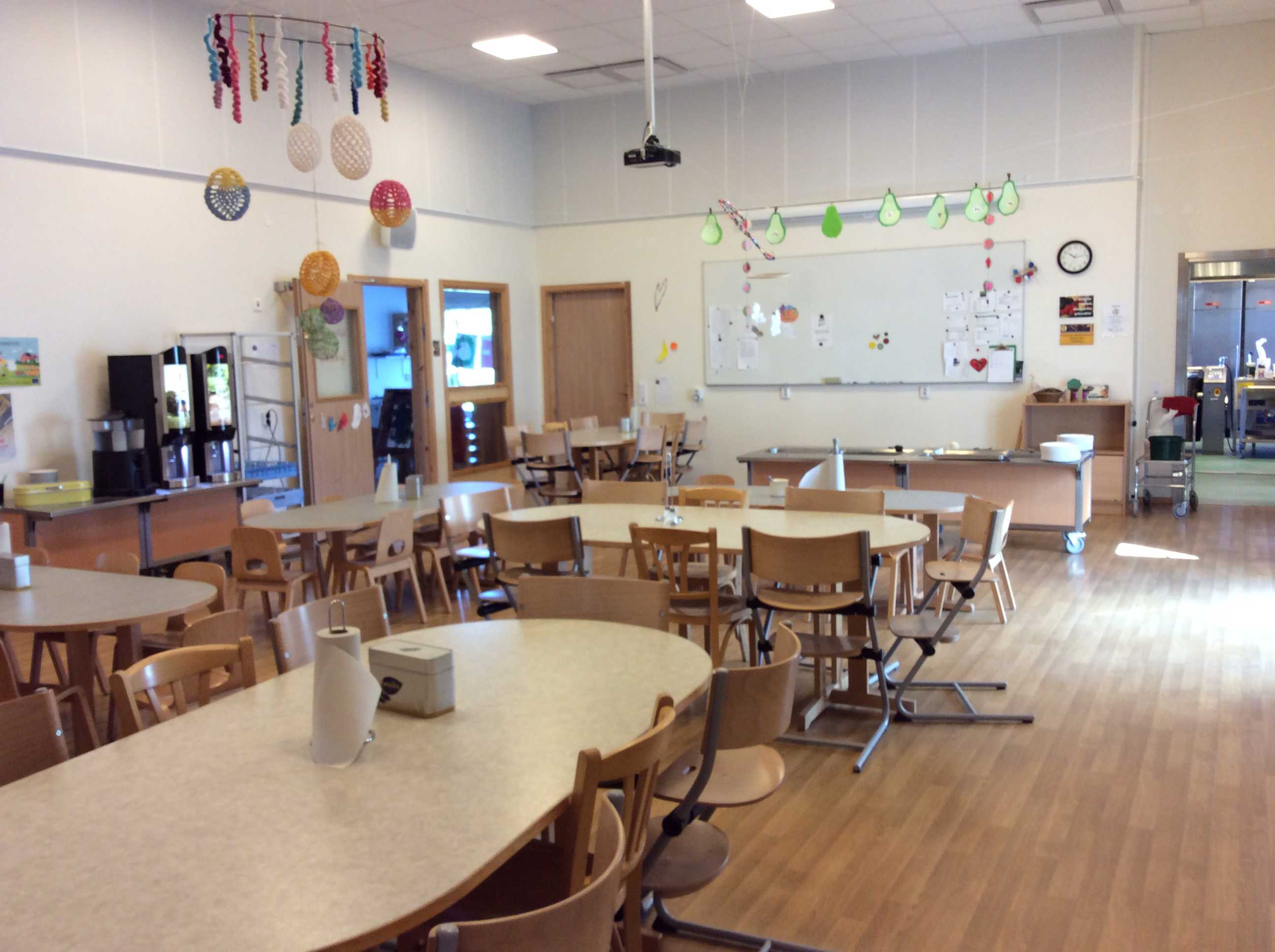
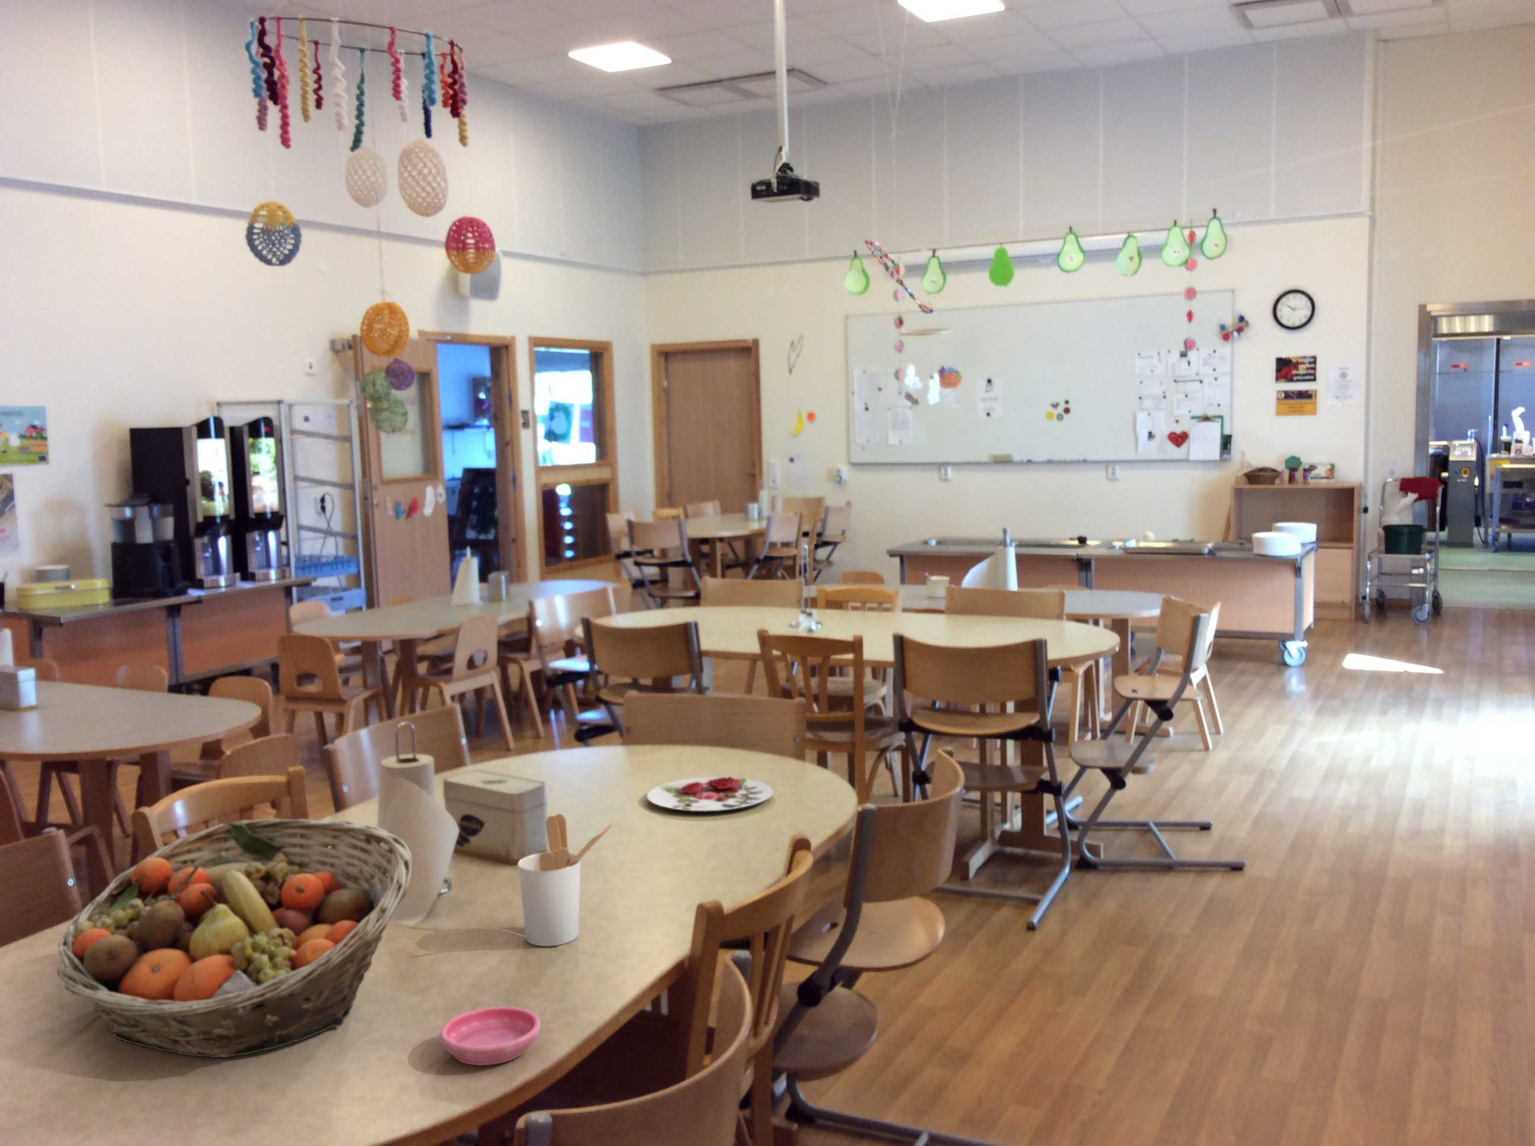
+ utensil holder (566, 880)
+ plate (710, 792)
+ saucer (491, 1038)
+ fruit basket (241, 931)
